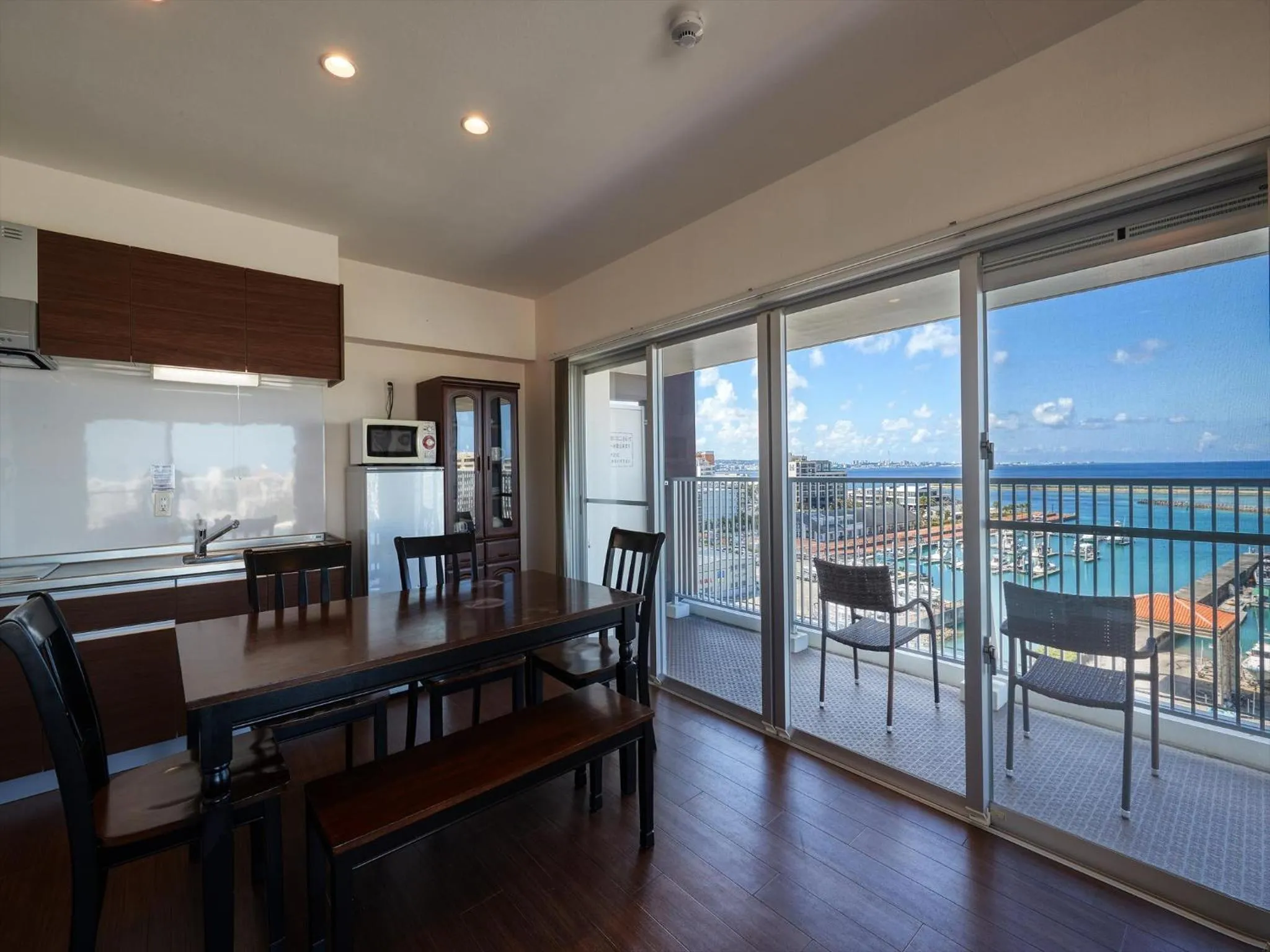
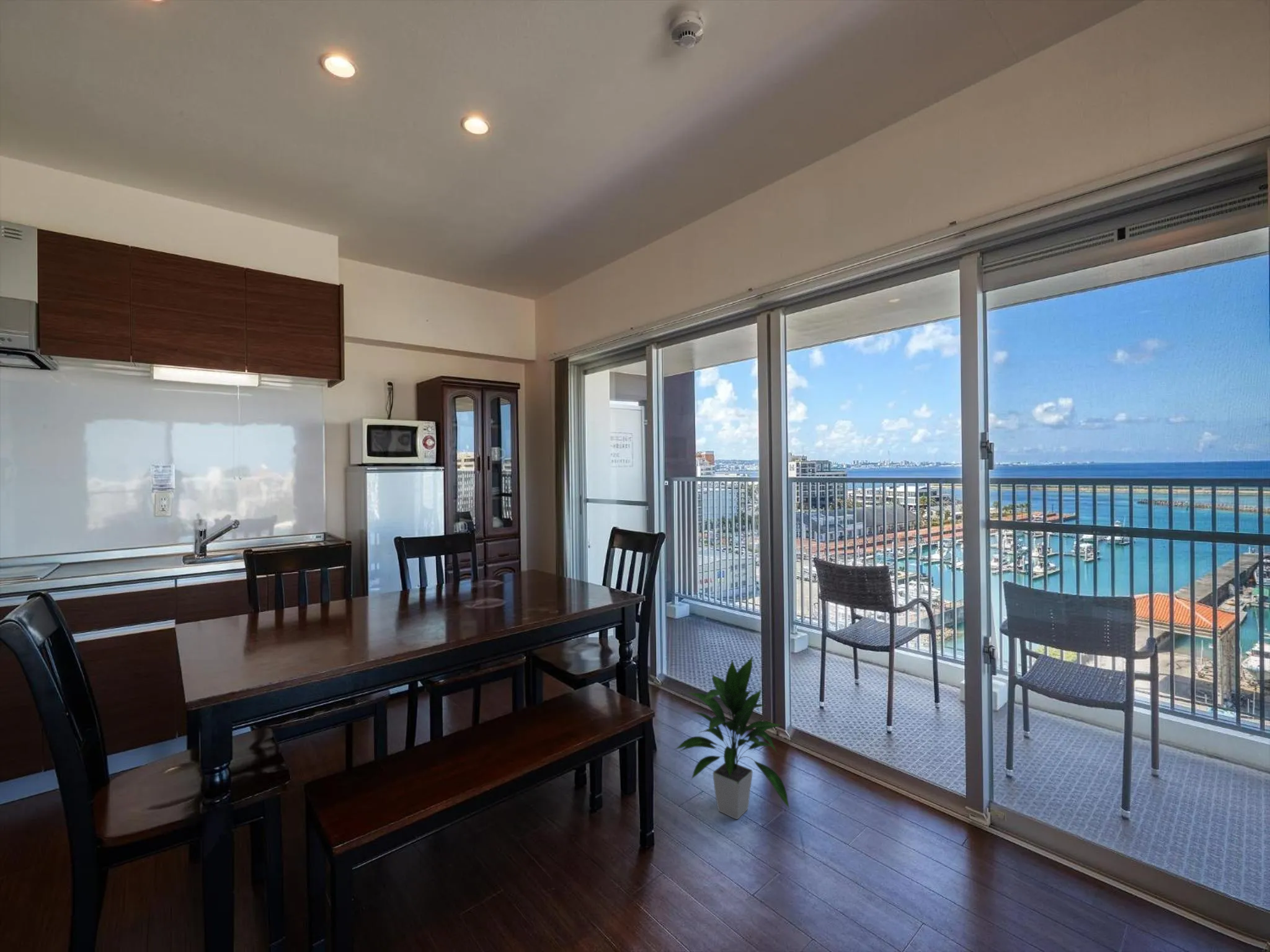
+ indoor plant (735, 739)
